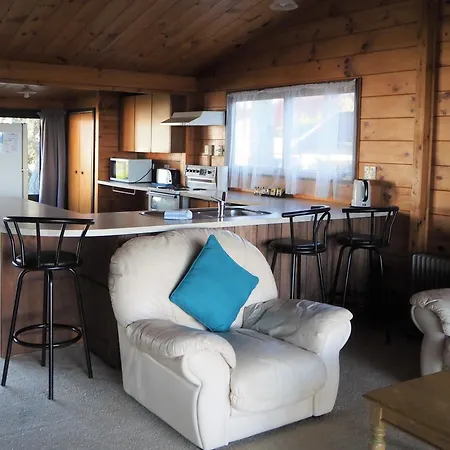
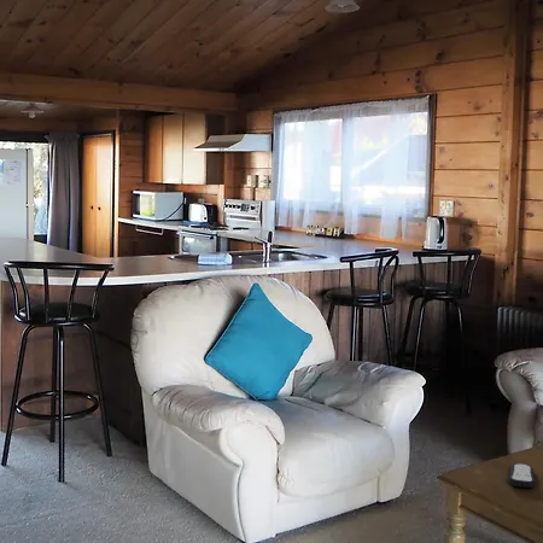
+ remote control (521, 474)
